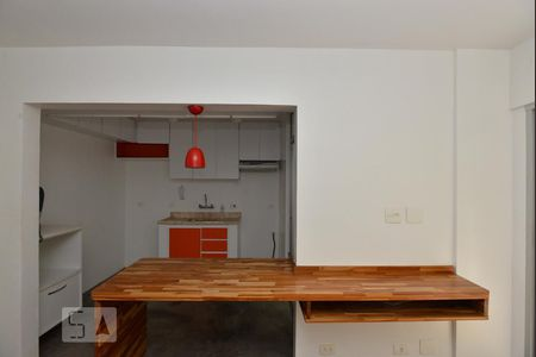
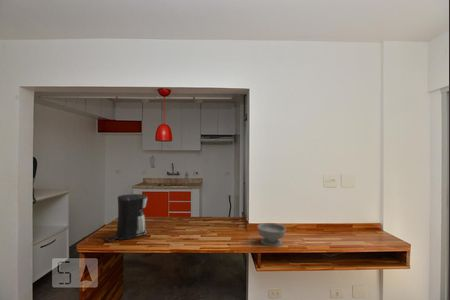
+ bowl (271, 234)
+ coffee maker (126, 215)
